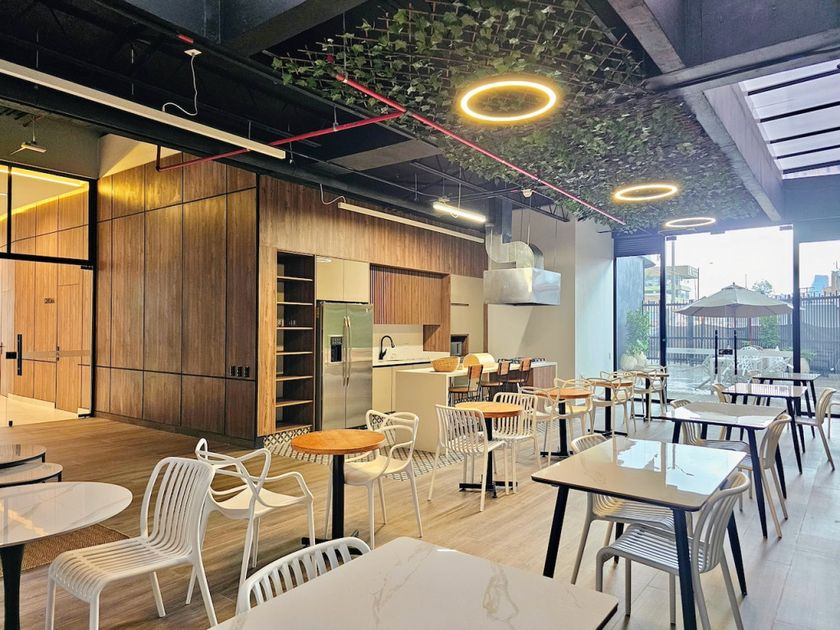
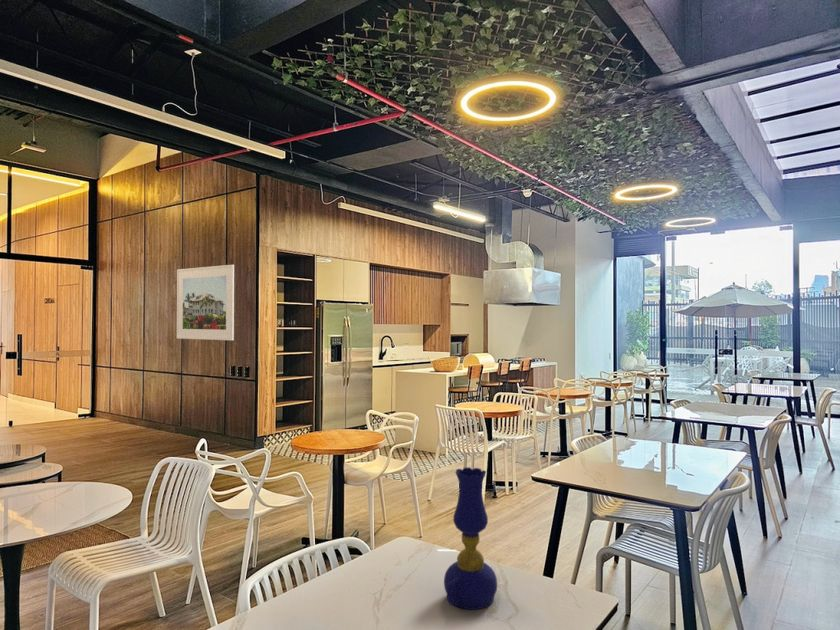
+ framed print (204, 303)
+ oil lamp (466, 536)
